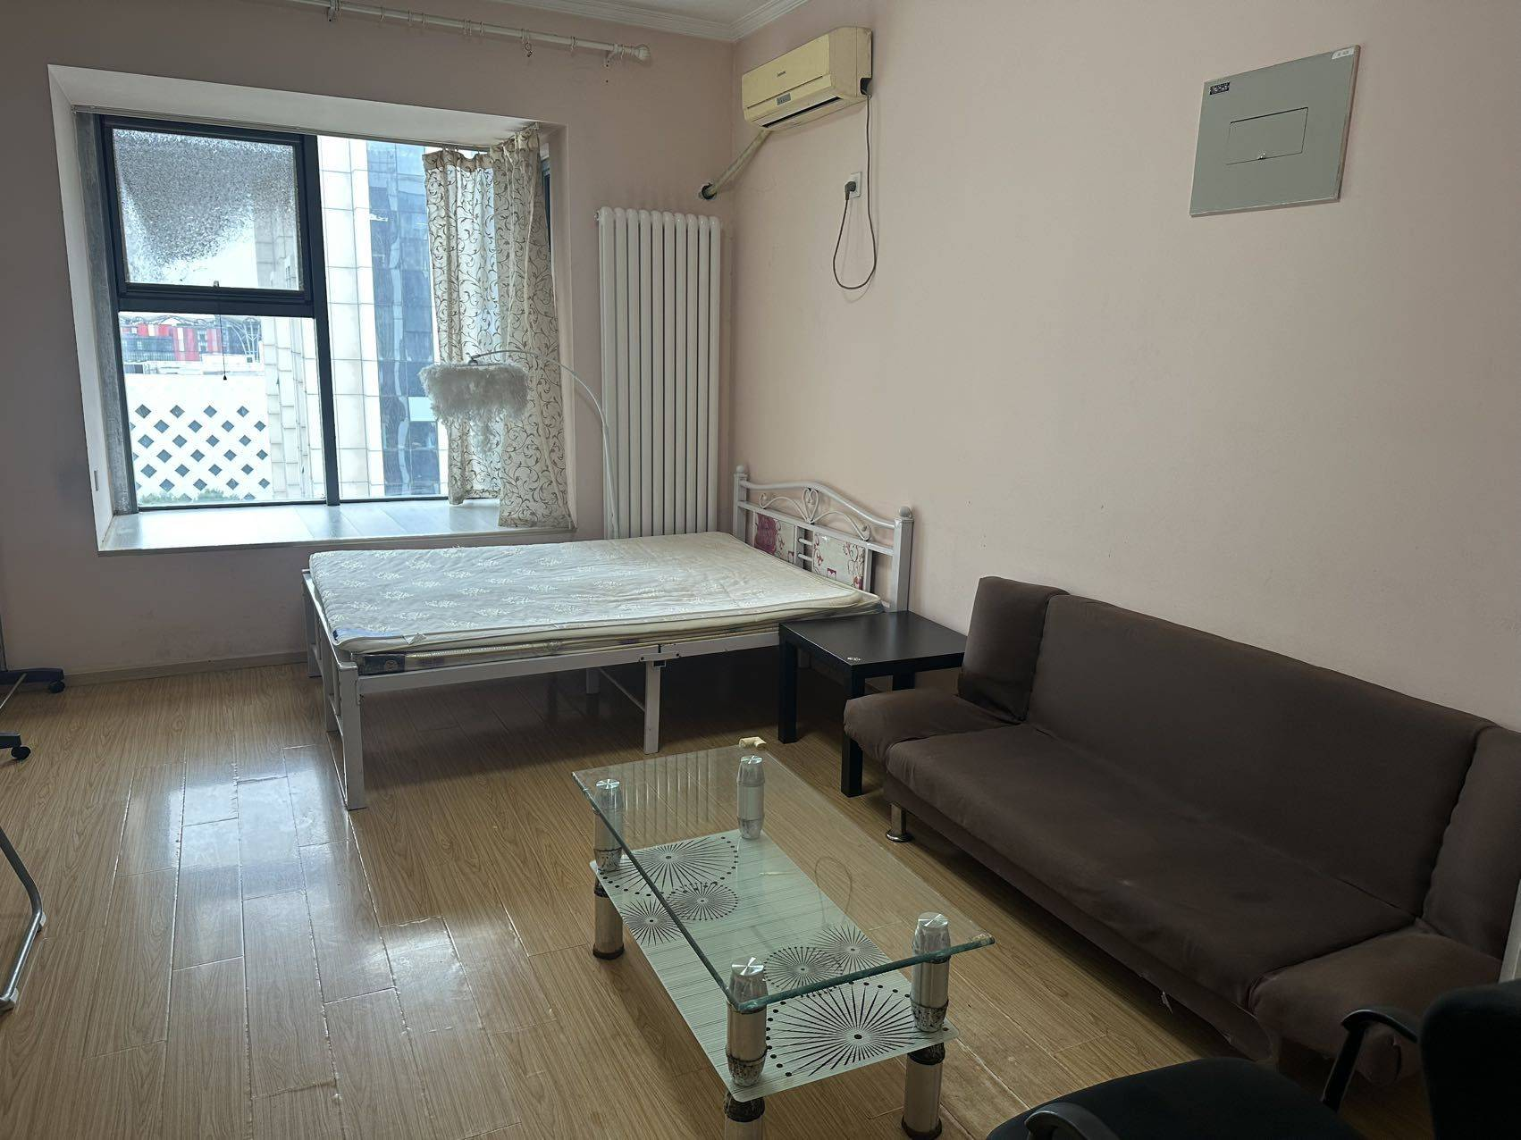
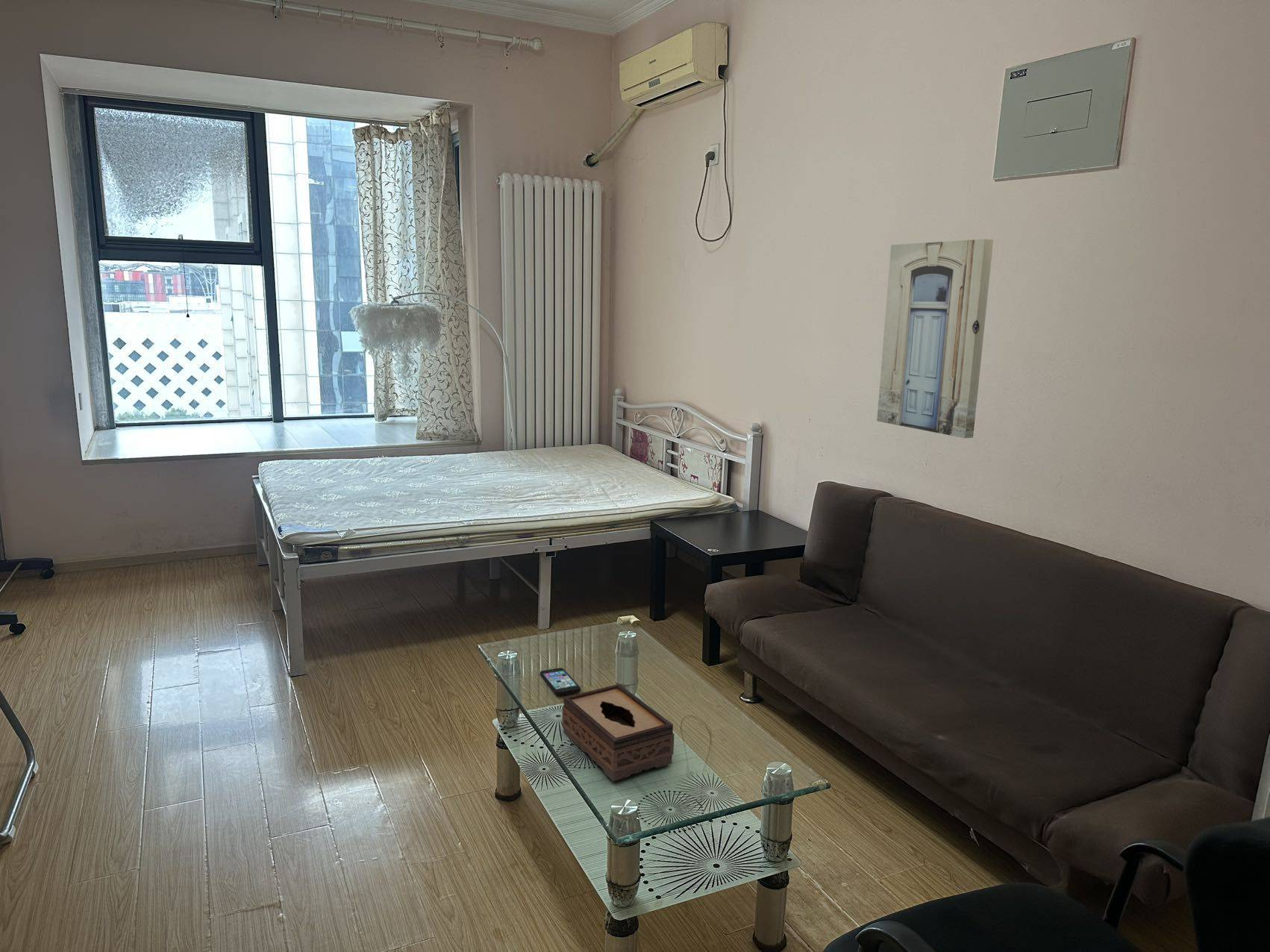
+ smartphone (560, 681)
+ wall art (930, 337)
+ tissue box (616, 729)
